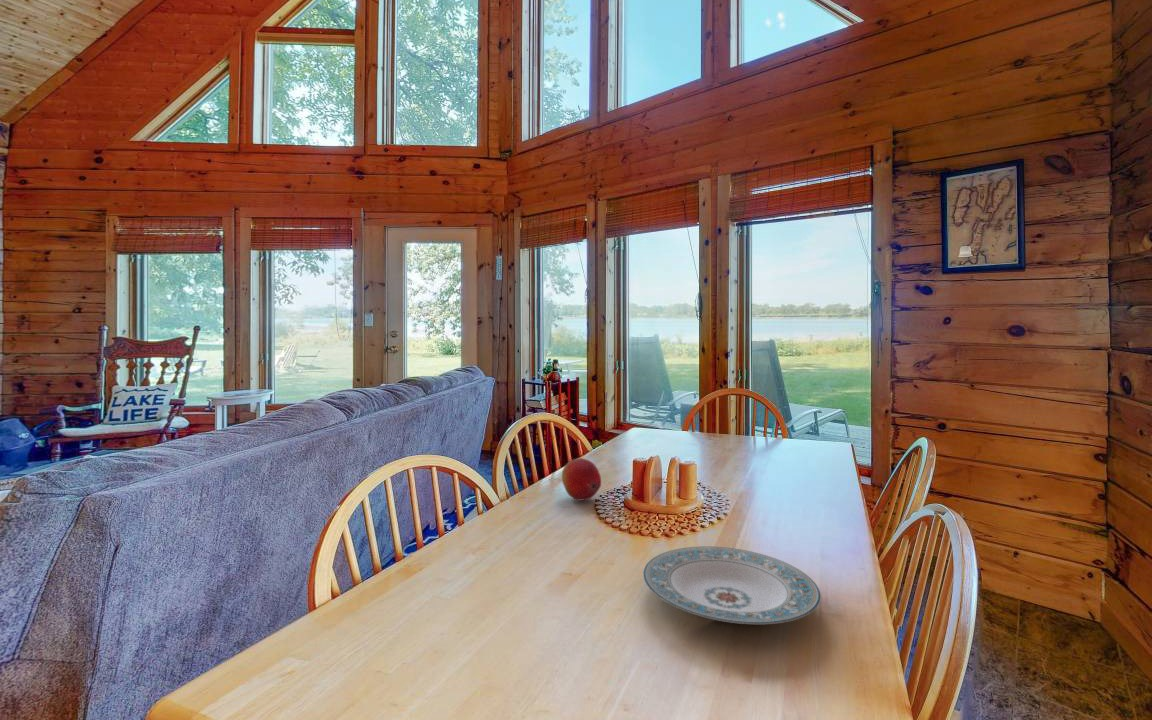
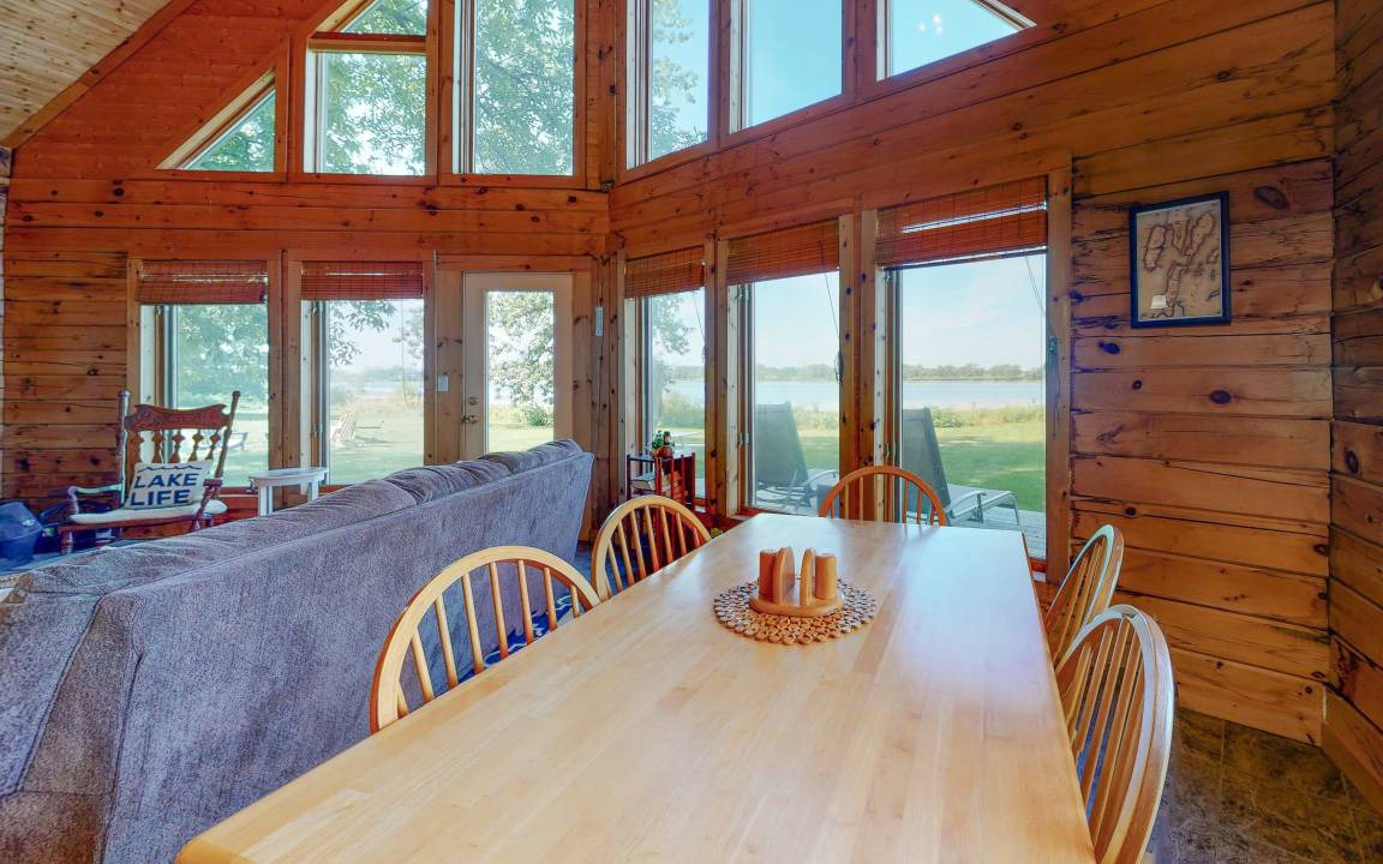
- plate (727, 588)
- fruit (580, 478)
